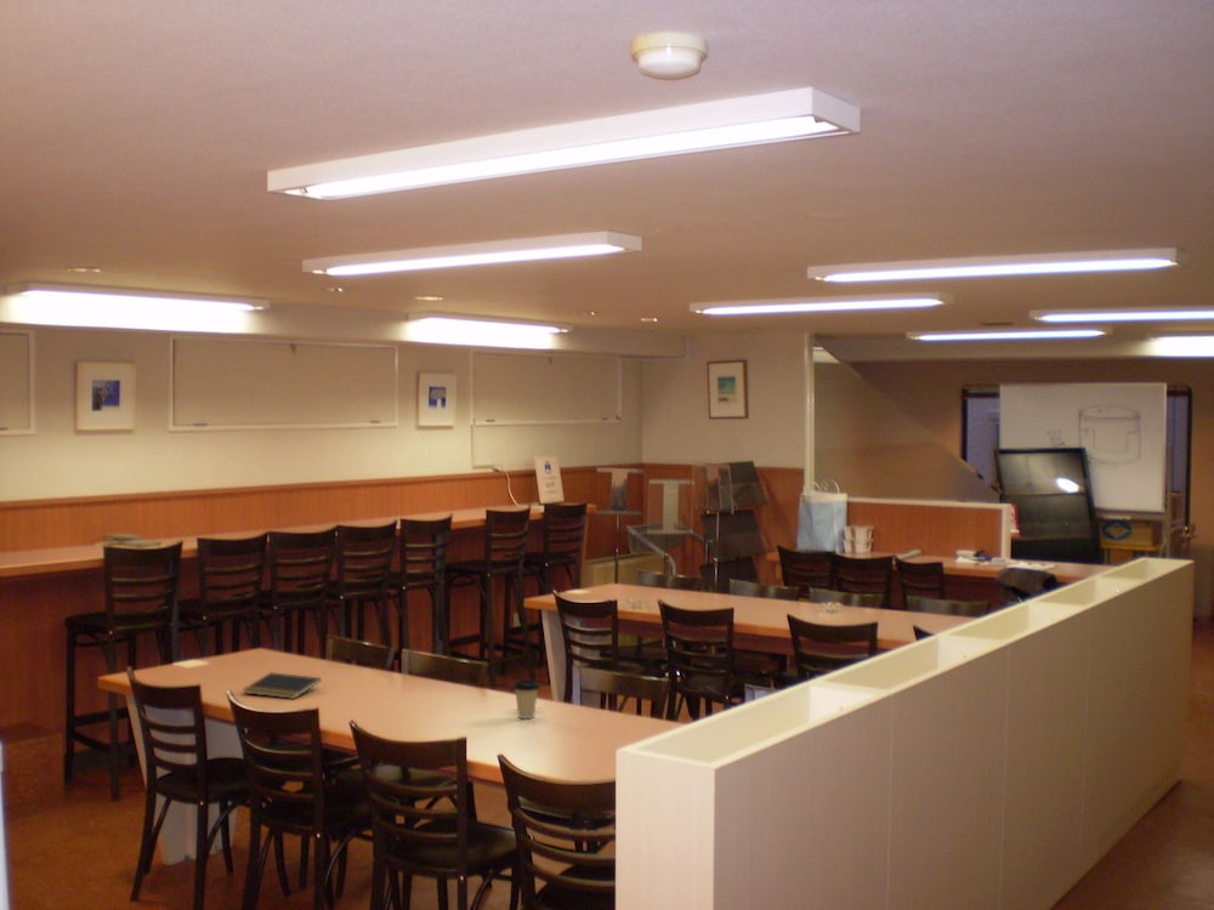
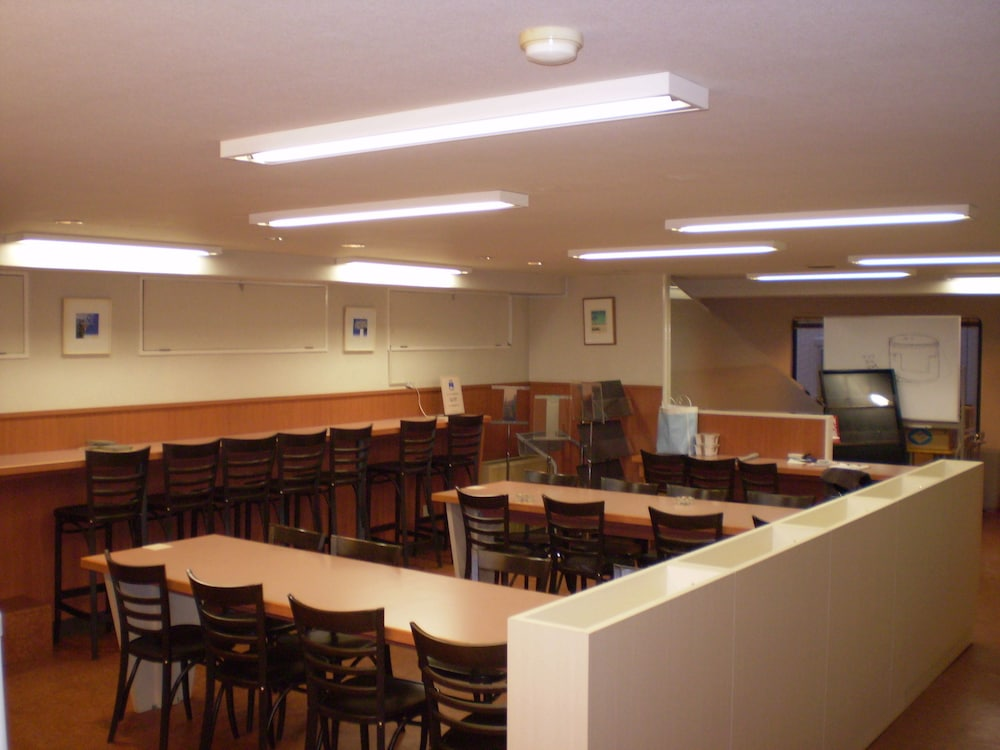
- coffee cup (526, 699)
- notepad (282, 684)
